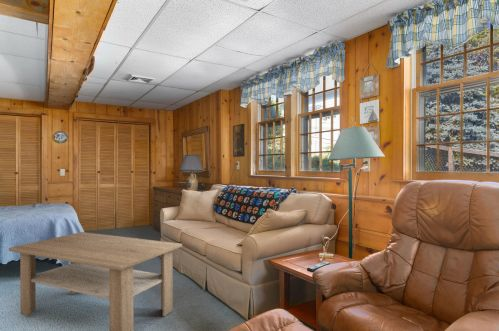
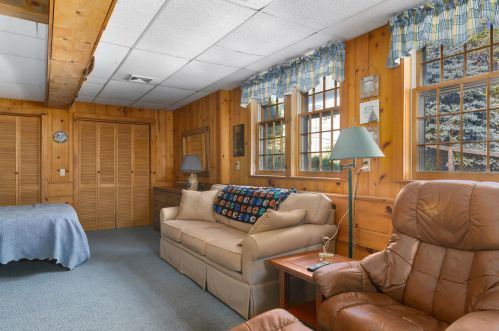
- coffee table (97, 279)
